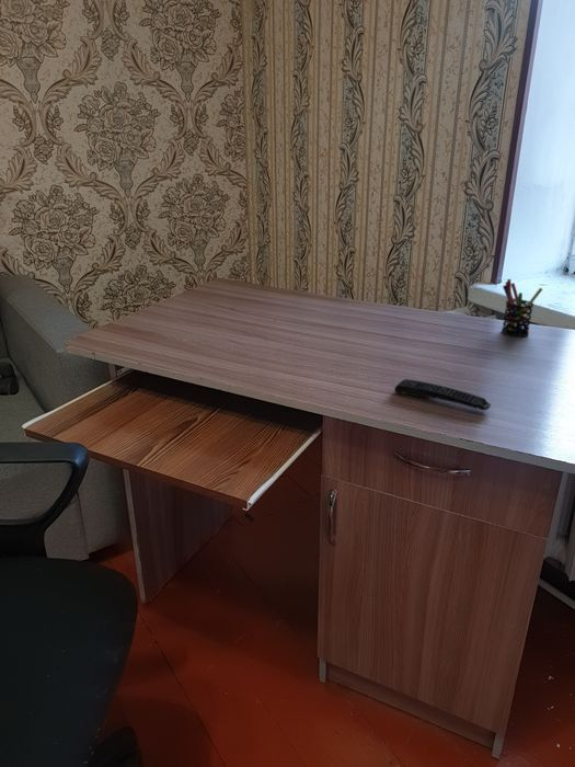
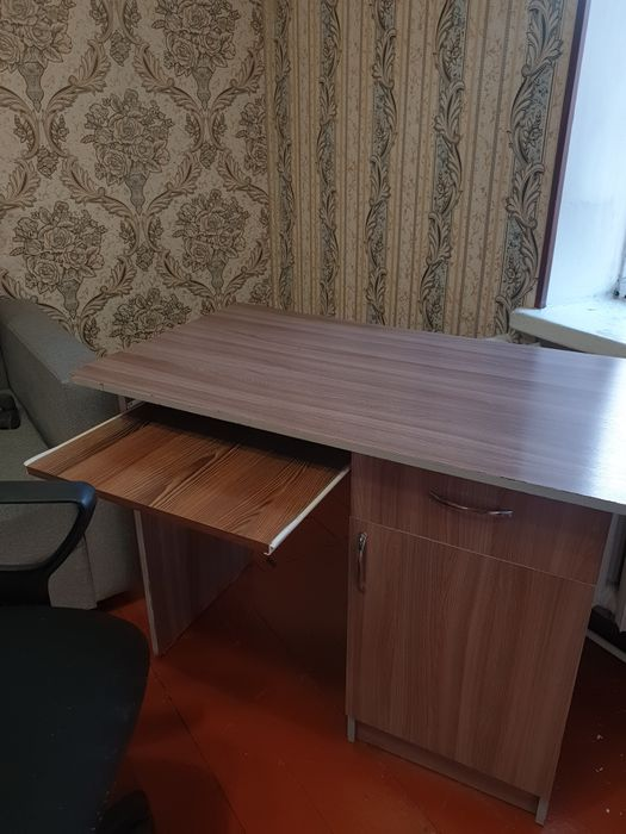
- remote control (442, 393)
- pen holder (517, 307)
